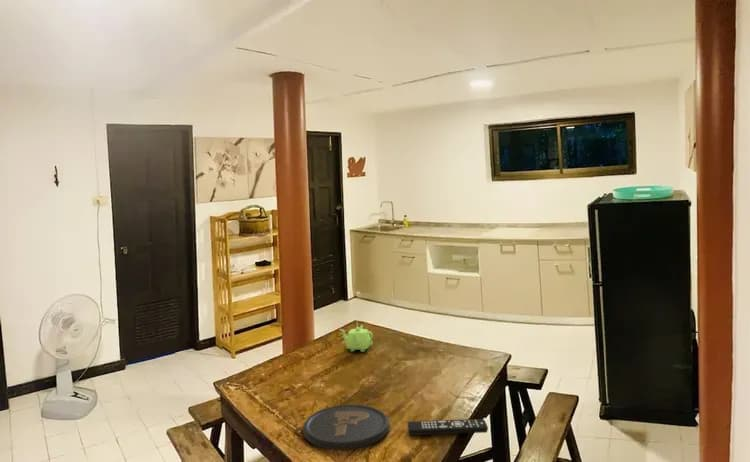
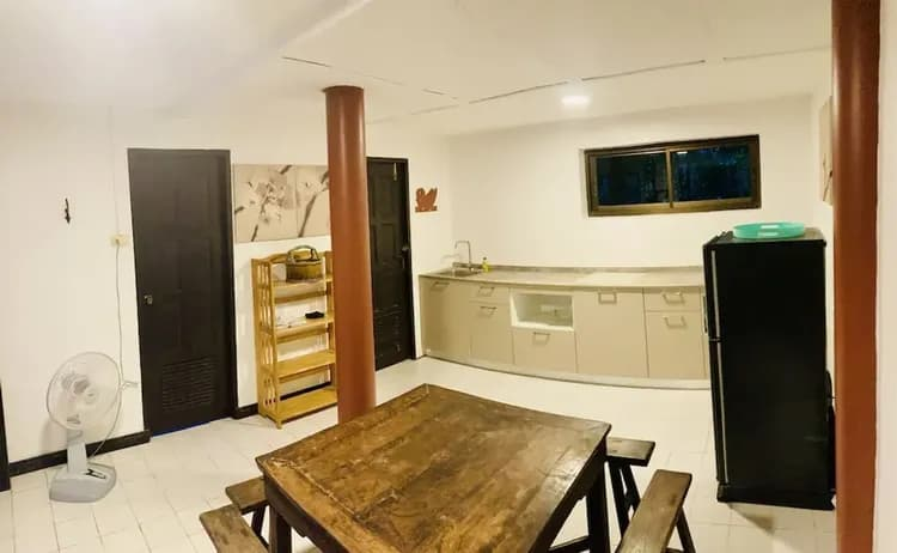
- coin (346, 425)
- teapot (356, 338)
- remote control (447, 427)
